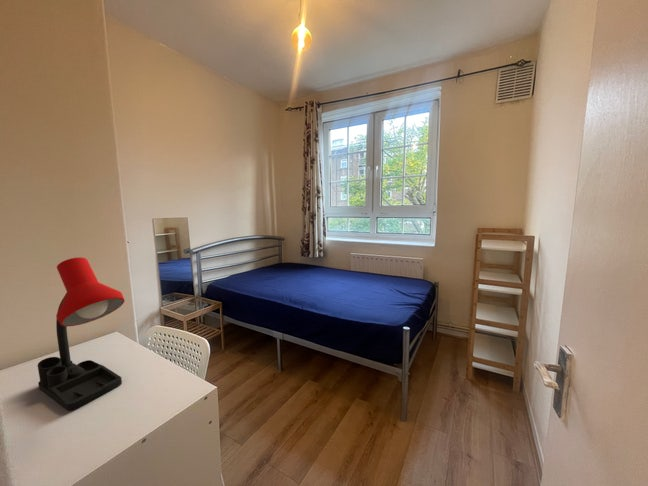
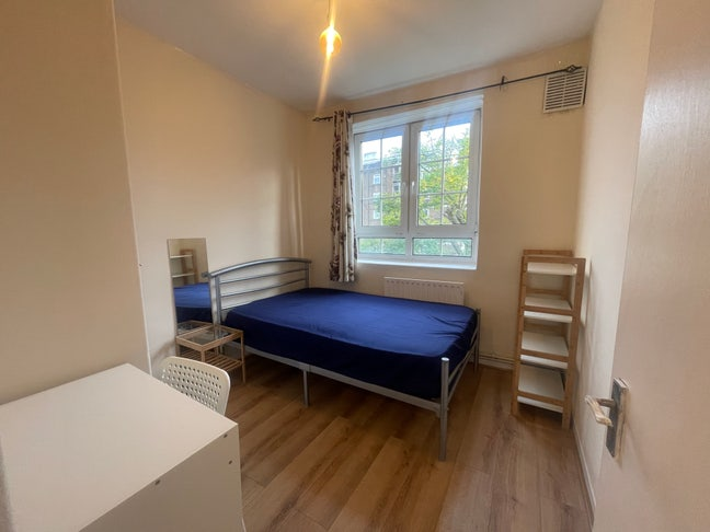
- desk lamp (78, 324)
